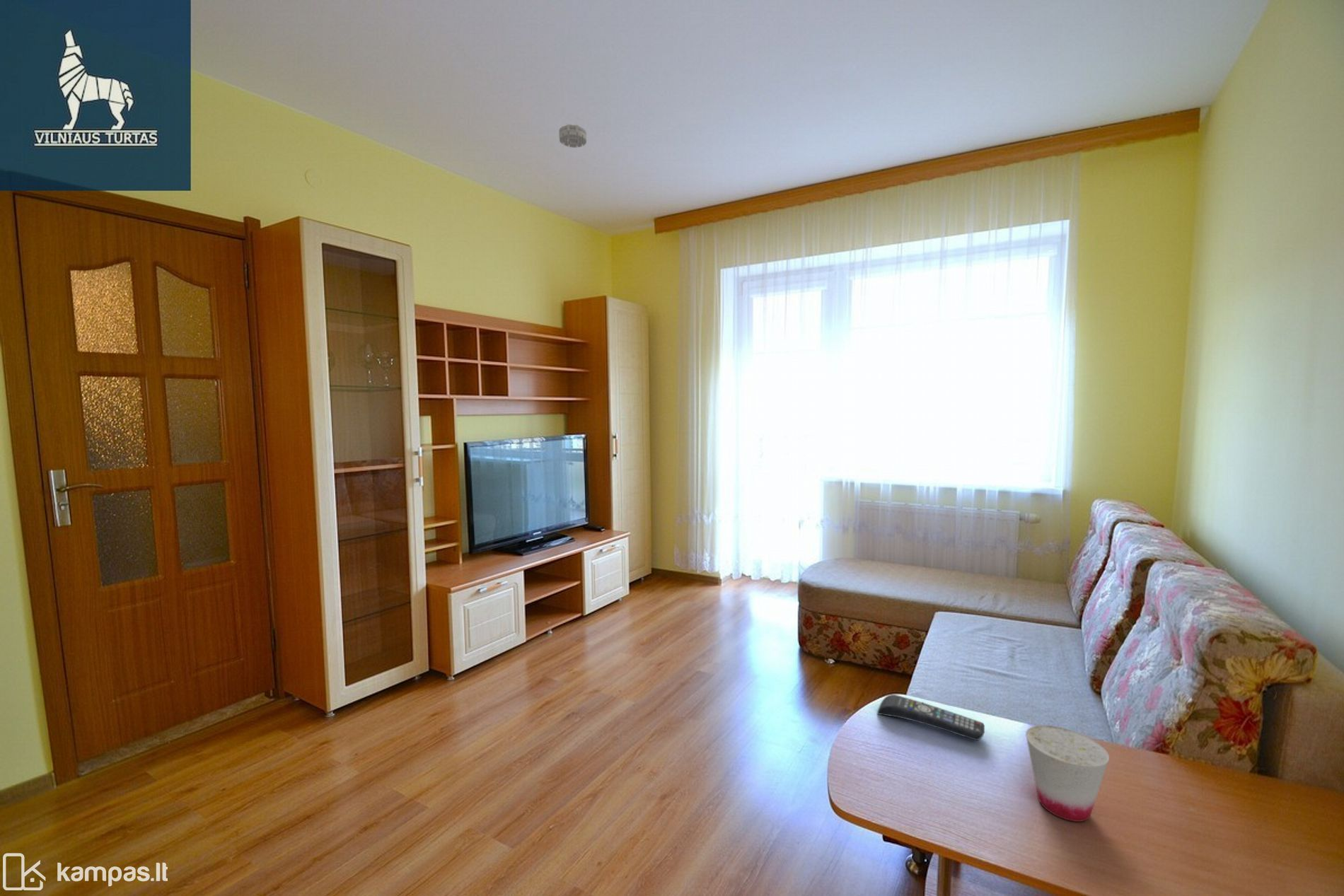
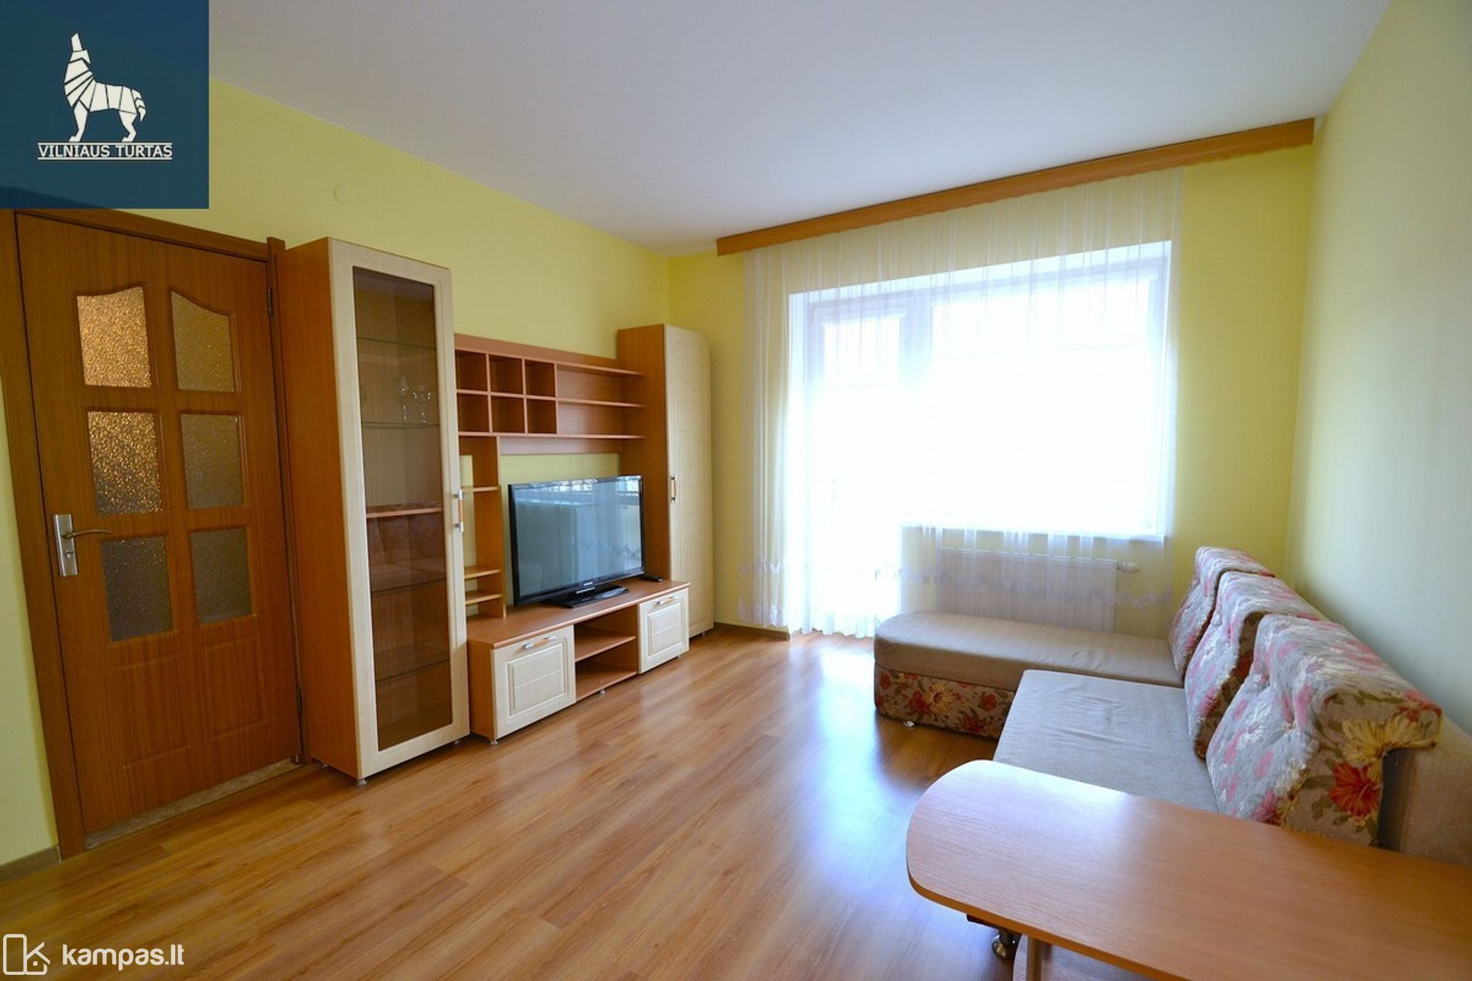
- remote control (929, 716)
- cup (1065, 776)
- smoke detector (572, 135)
